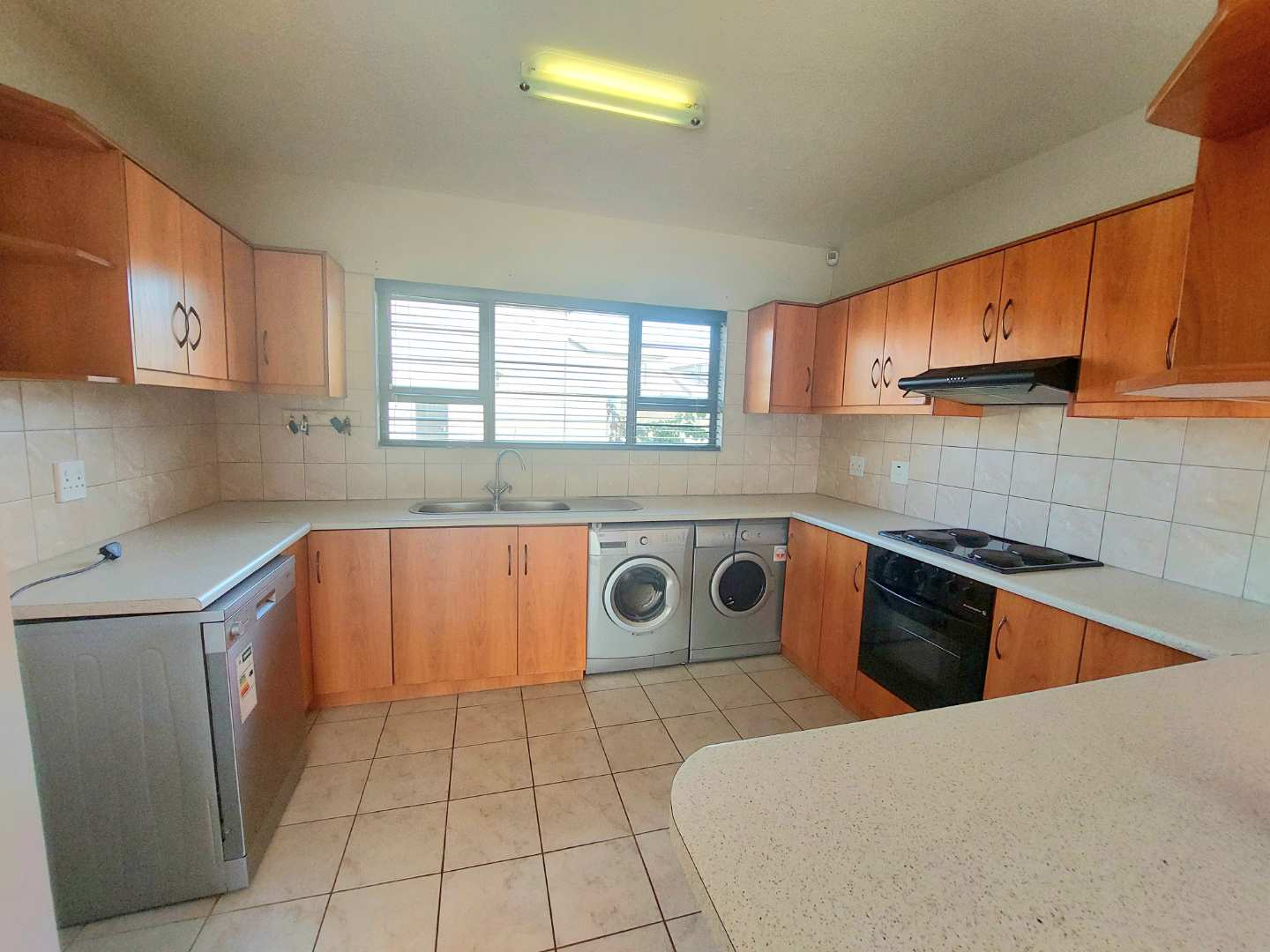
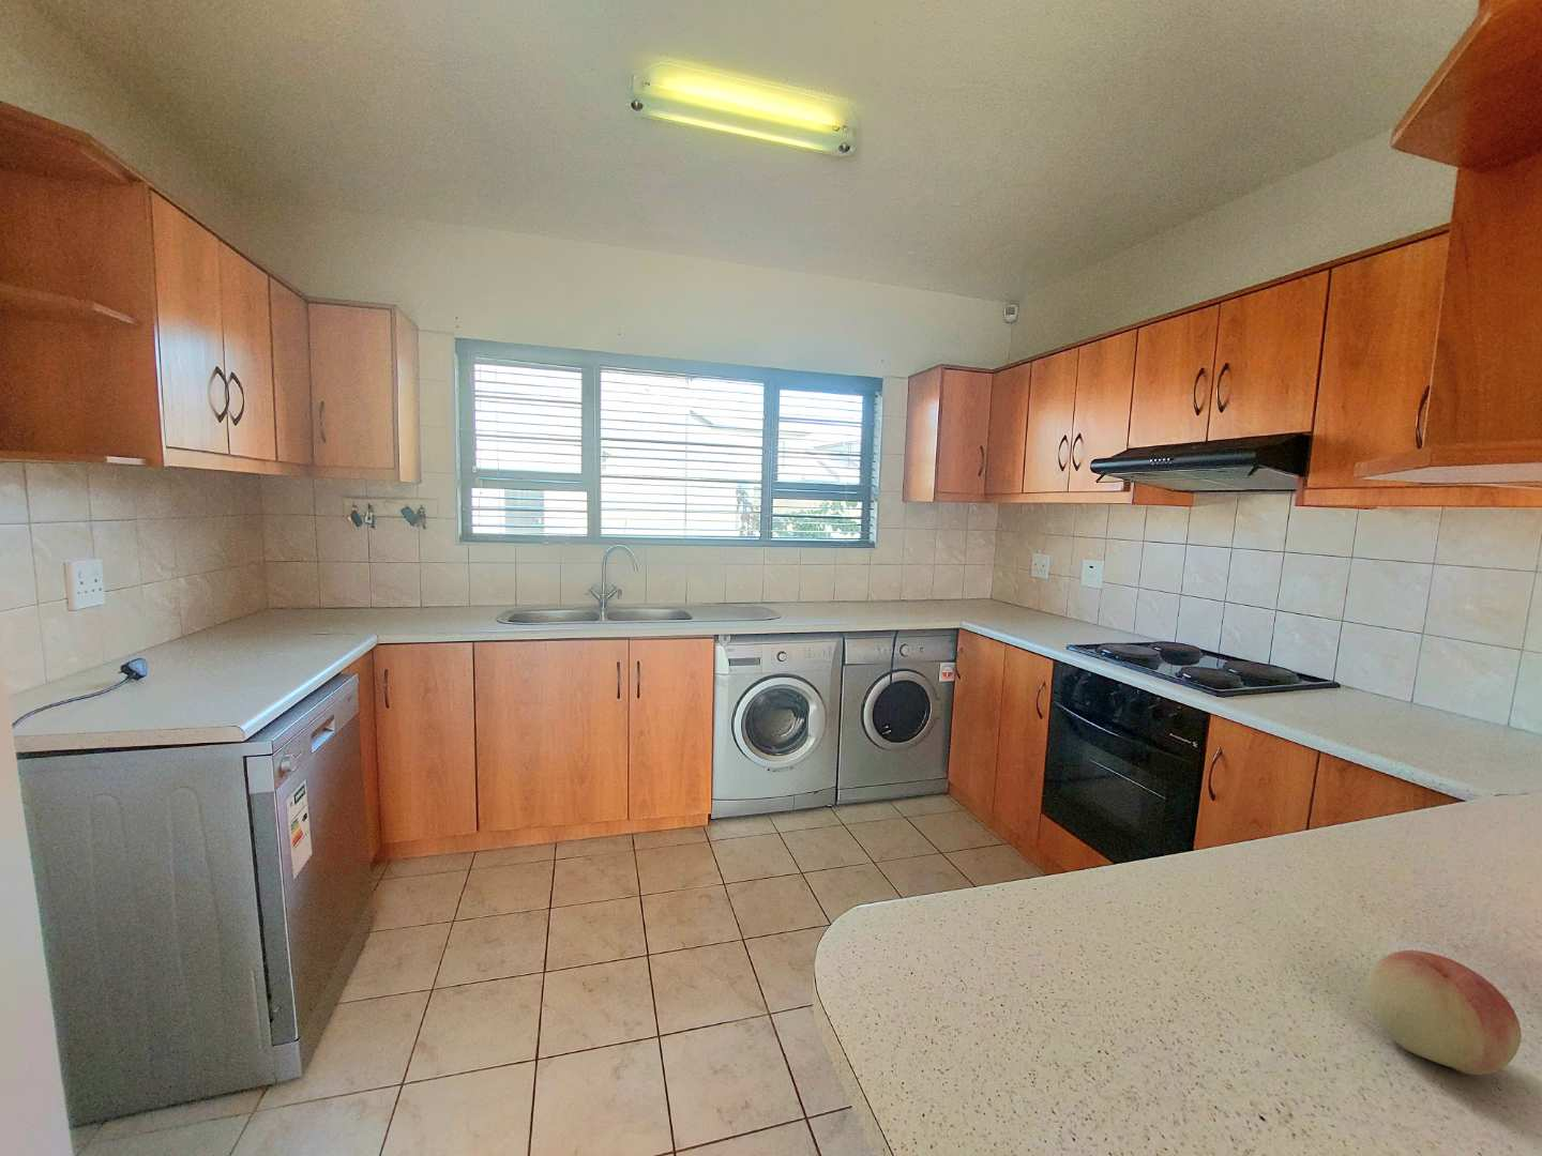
+ fruit (1439, 1010)
